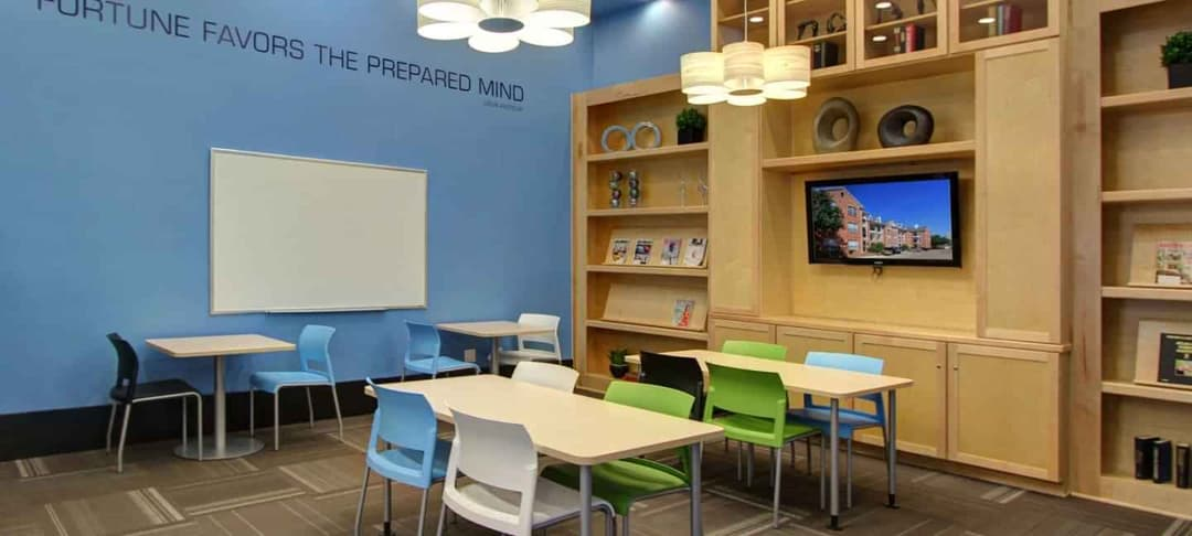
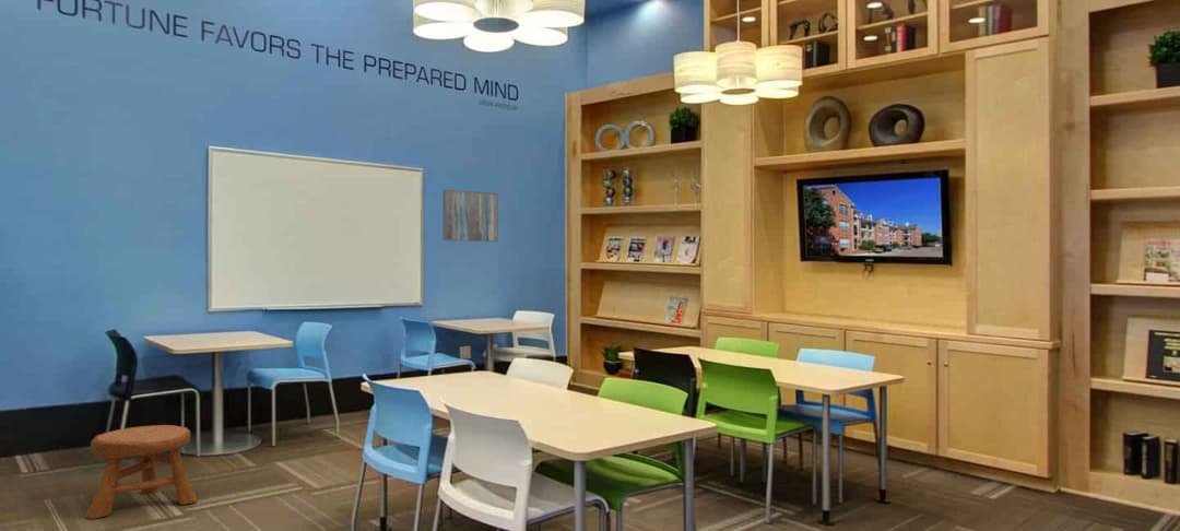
+ wall art (471, 216)
+ stool (137, 469)
